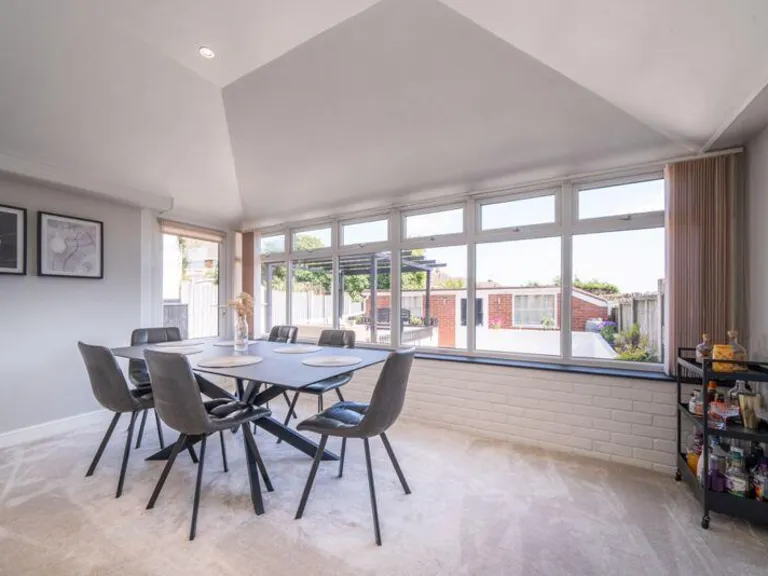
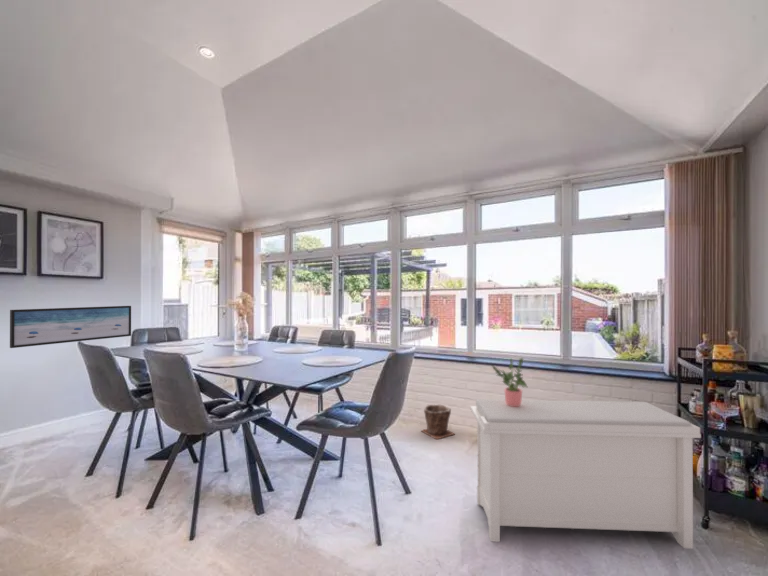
+ potted plant (511, 382)
+ bench (573, 466)
+ plant pot (437, 419)
+ wall art (77, 324)
